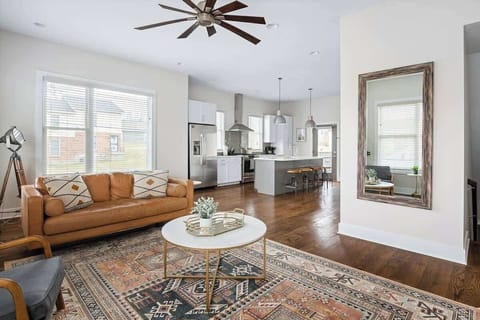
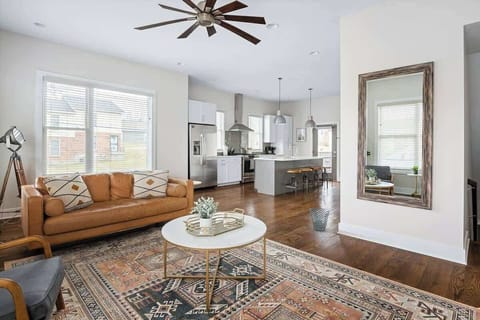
+ waste basket (319, 219)
